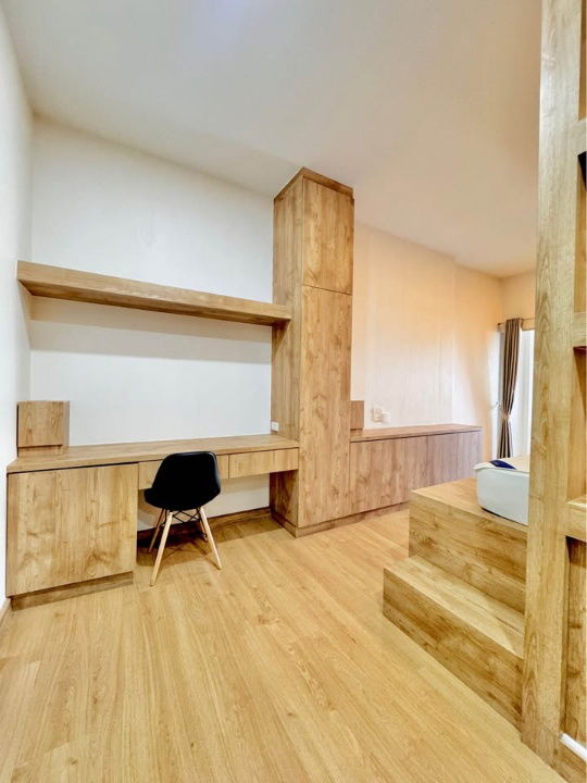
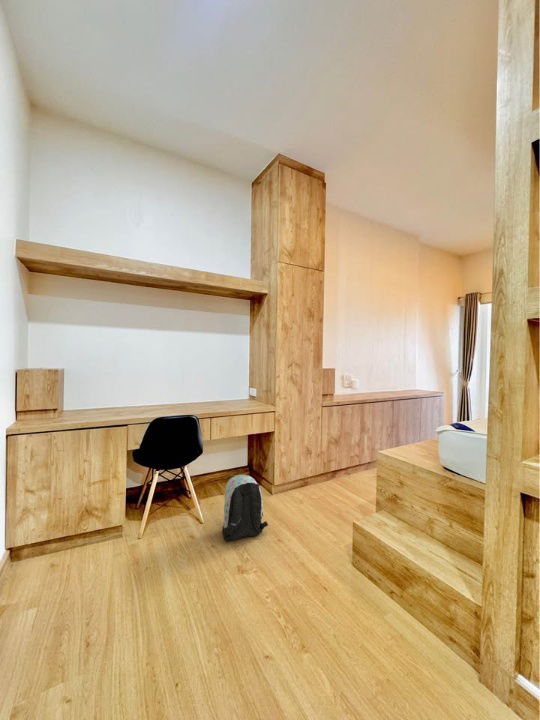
+ backpack (242, 504)
